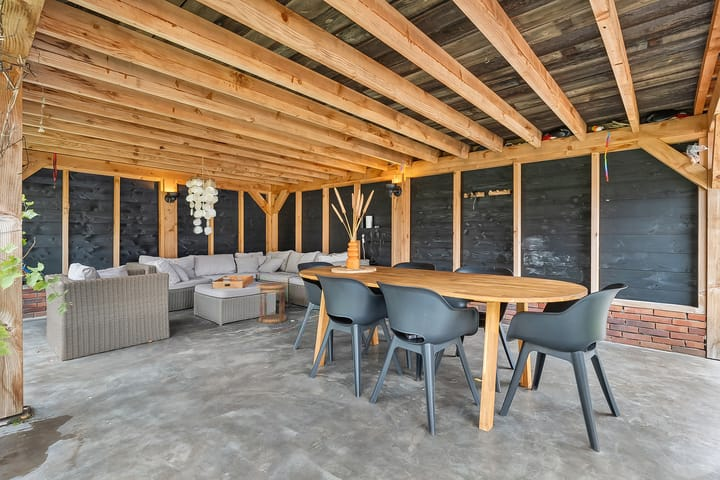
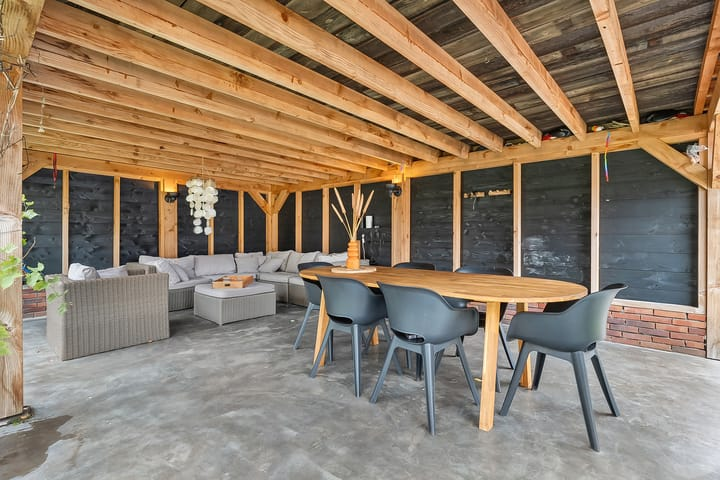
- side table (266, 303)
